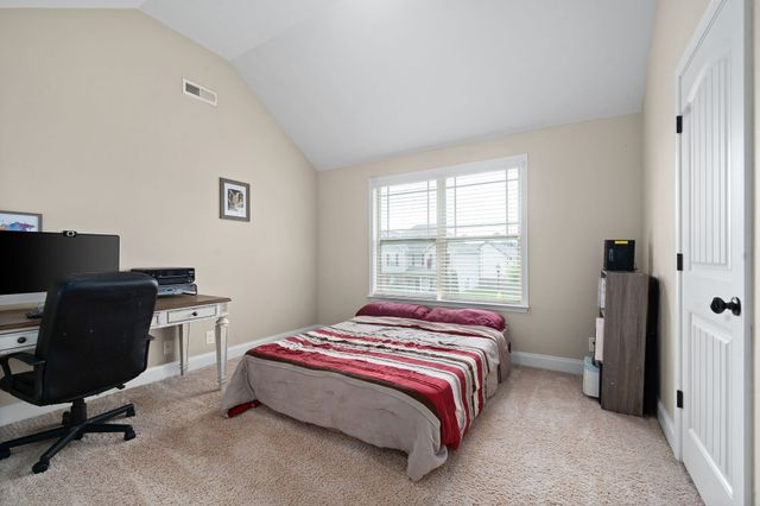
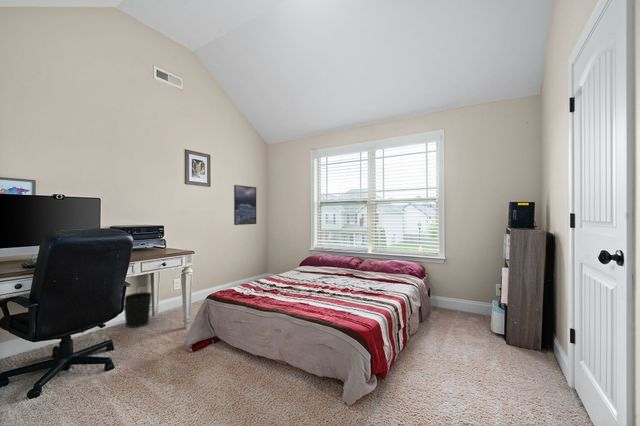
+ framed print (245, 205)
+ wastebasket (137, 309)
